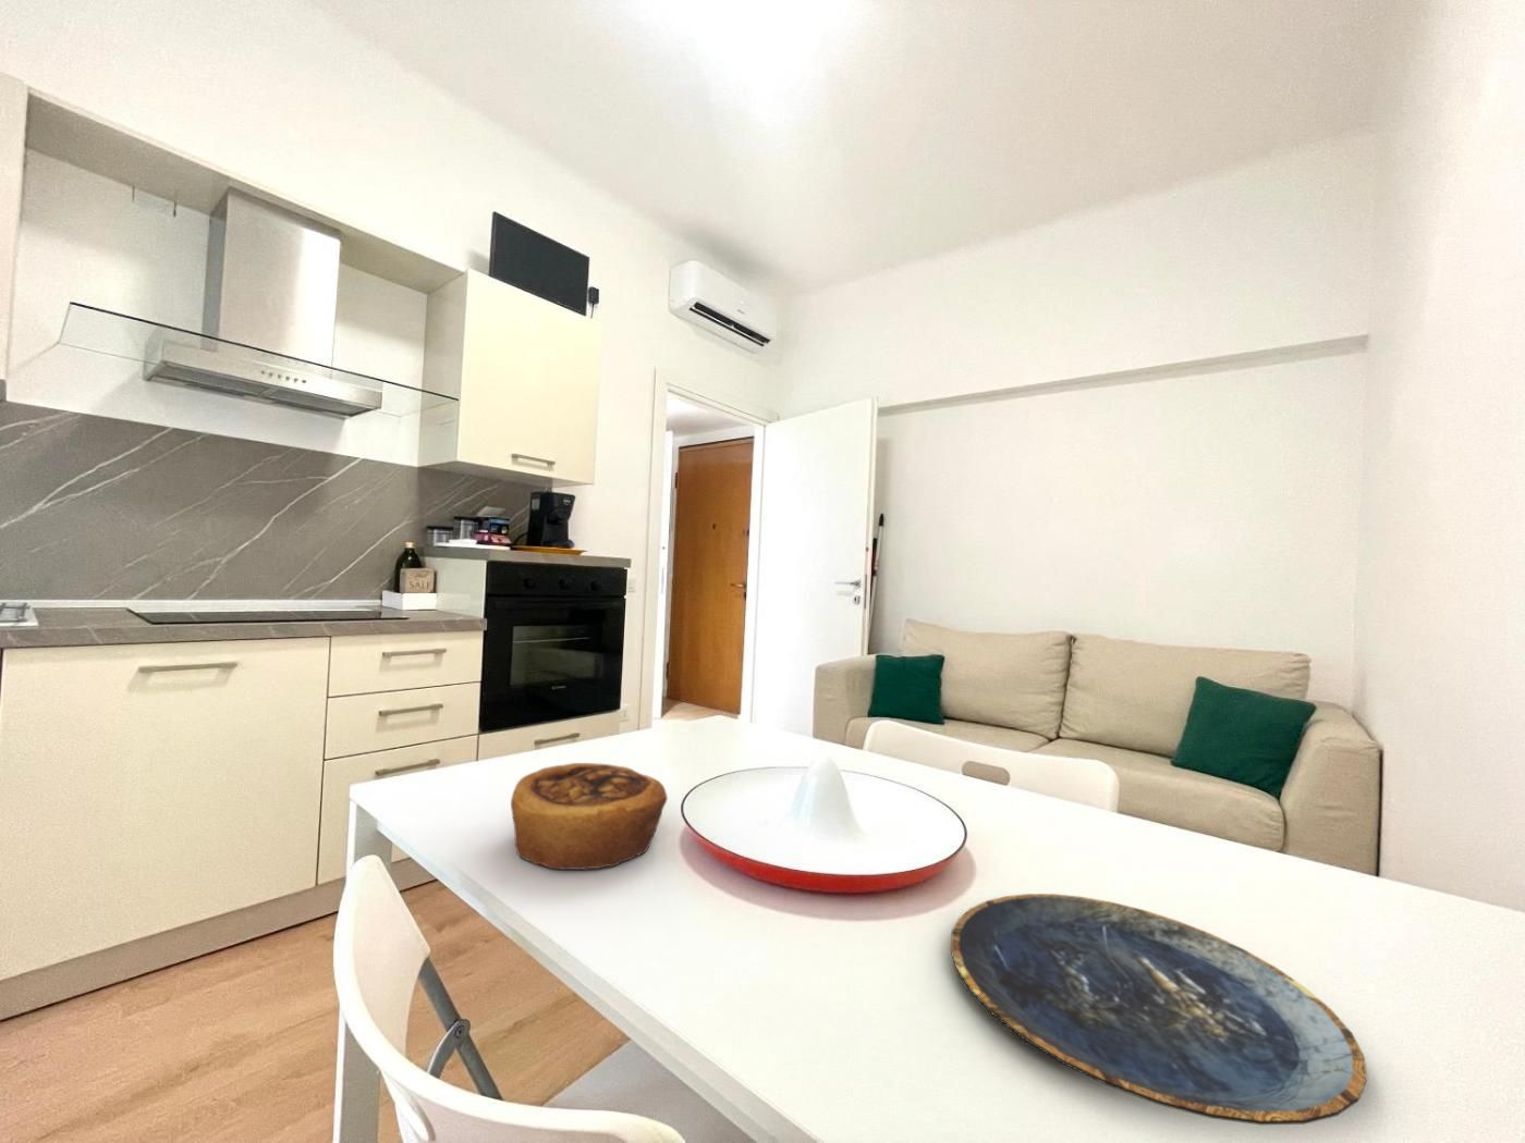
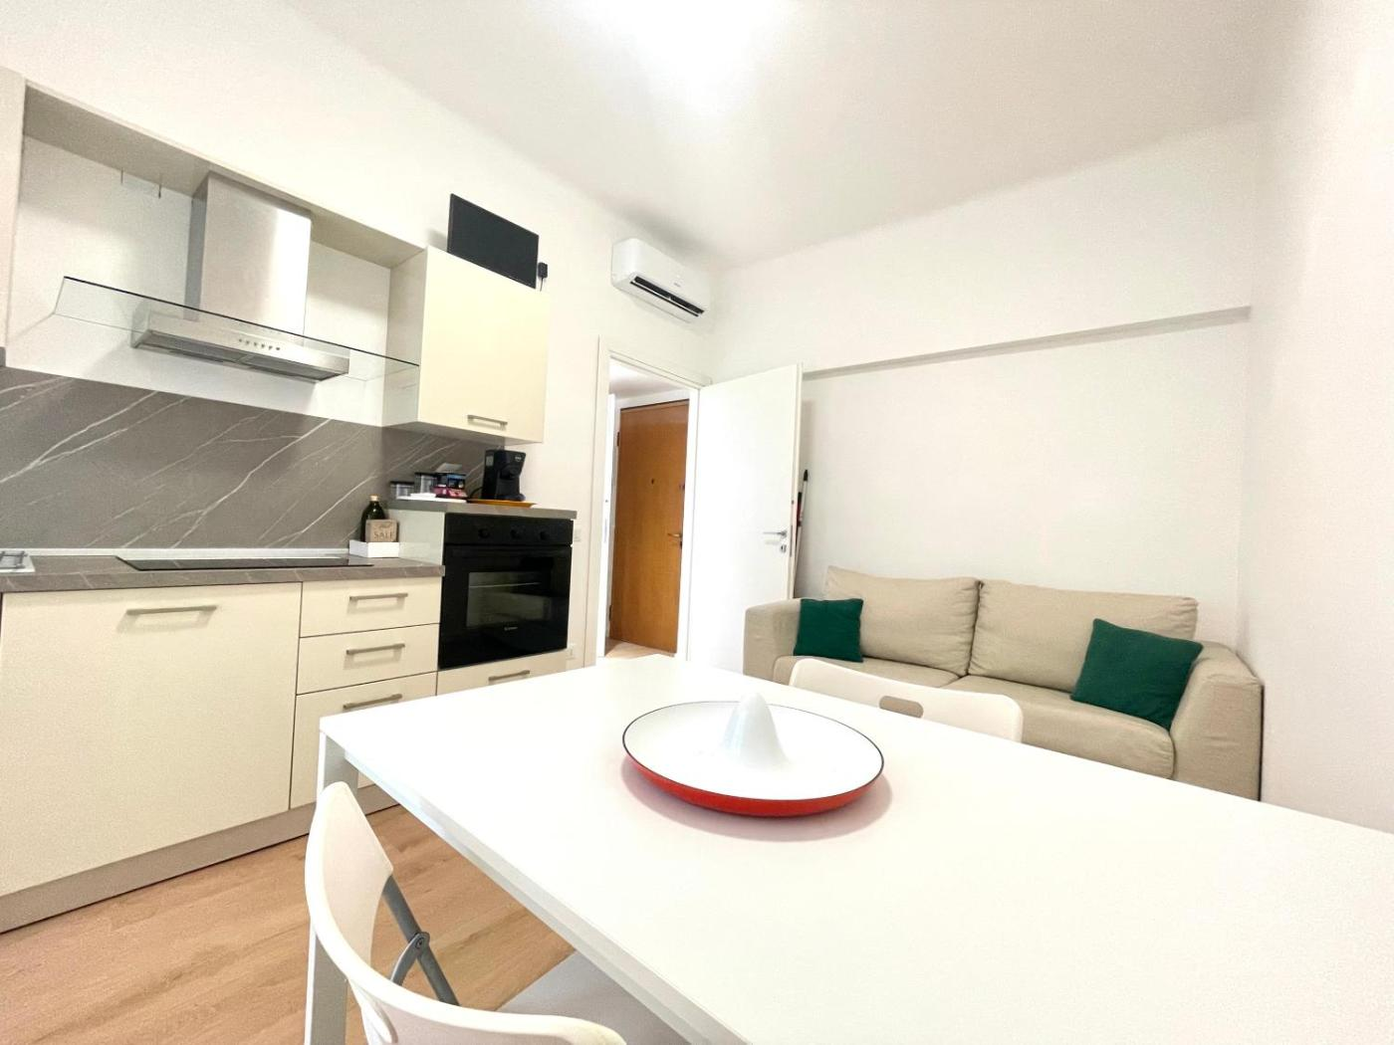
- pastry (590, 809)
- plate (1130, 986)
